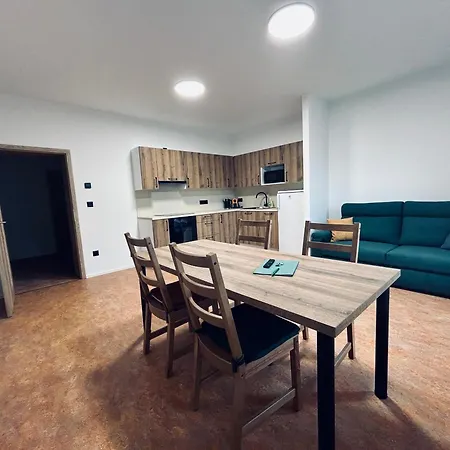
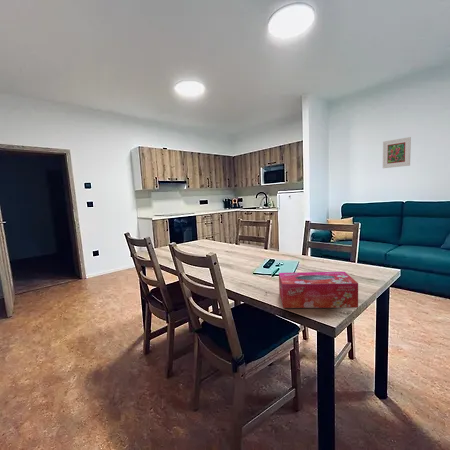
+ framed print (396, 153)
+ tissue box (315, 288)
